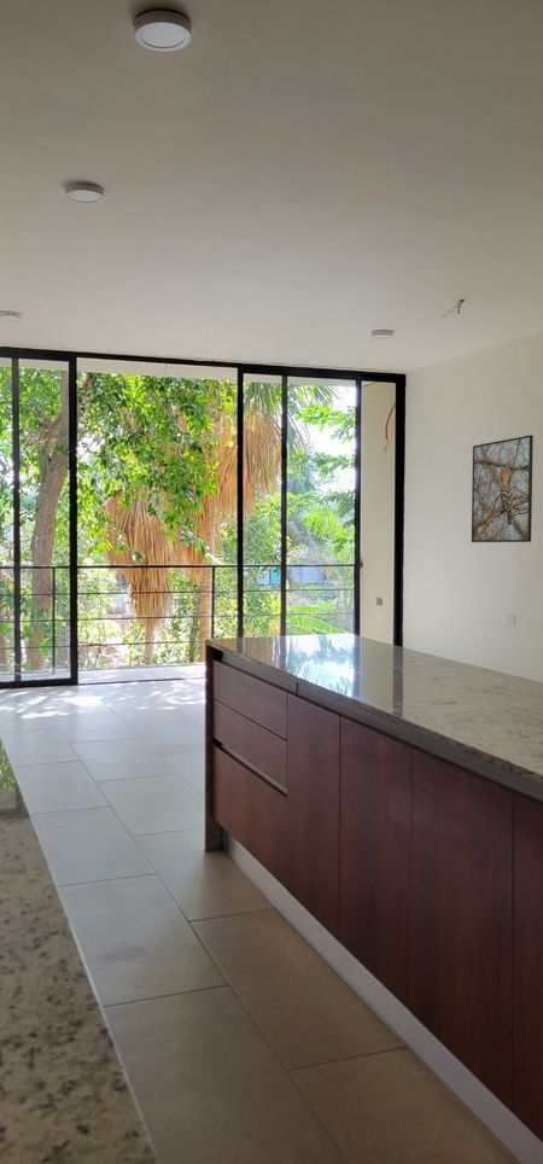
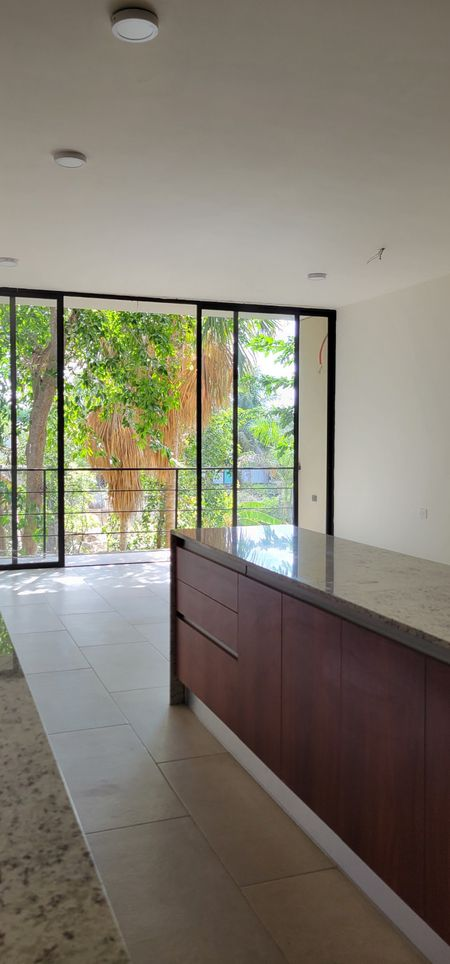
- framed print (500, 491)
